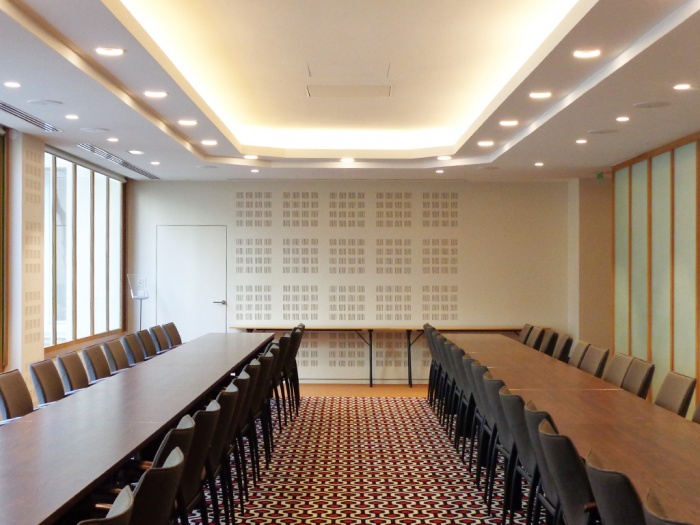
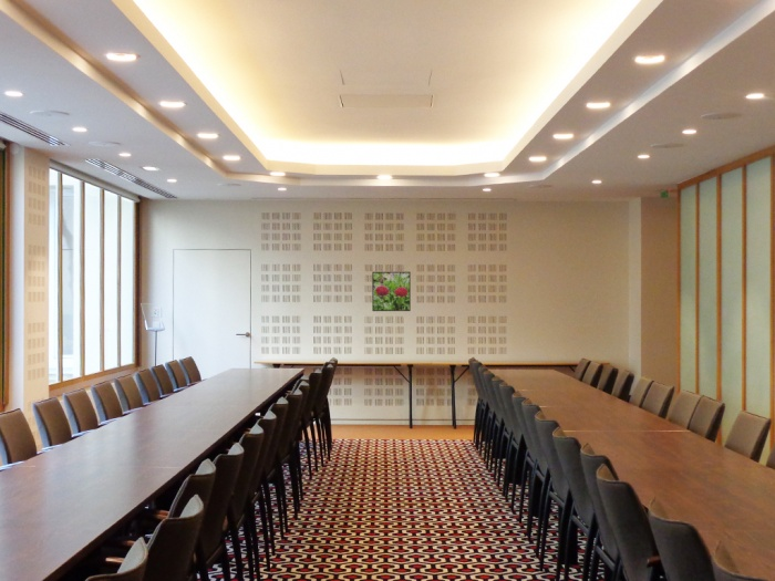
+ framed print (391, 291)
